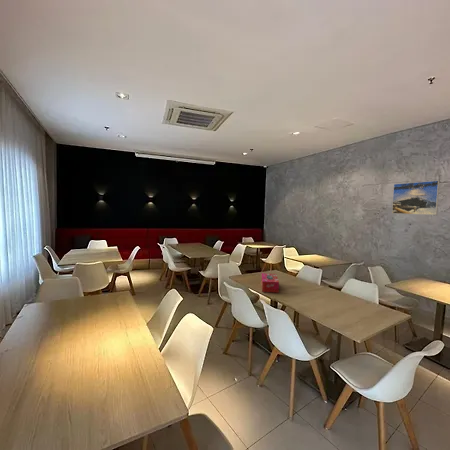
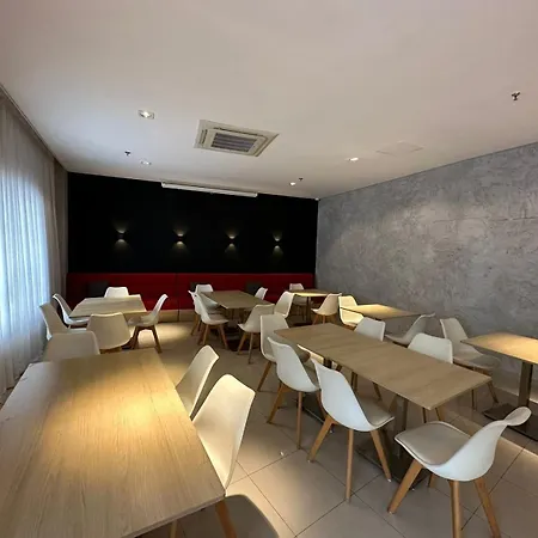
- tissue box (269, 282)
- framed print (413, 198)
